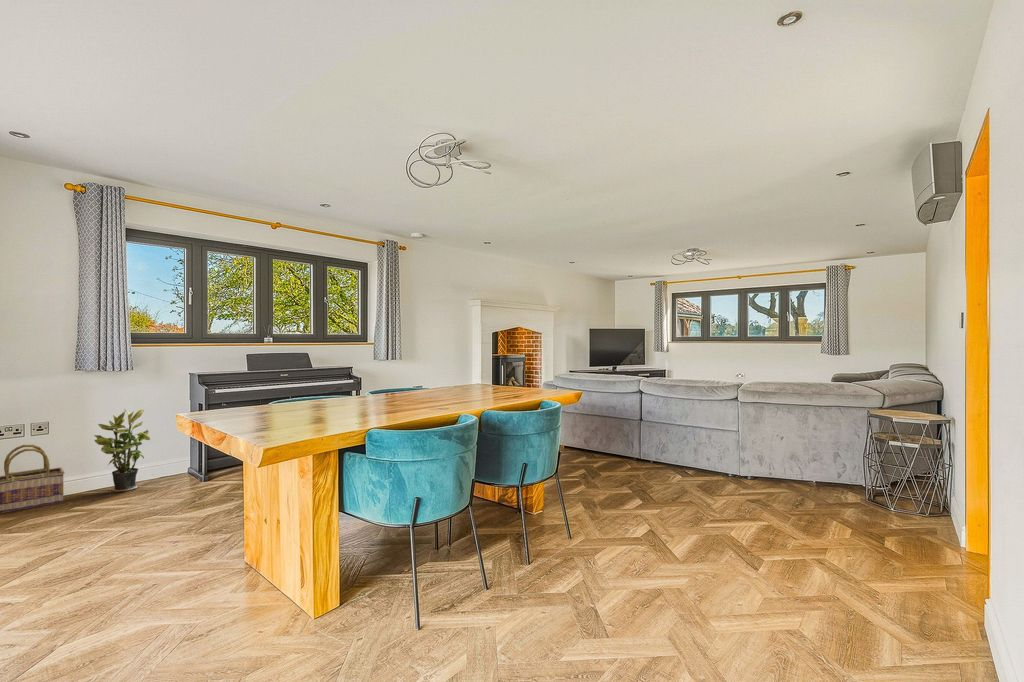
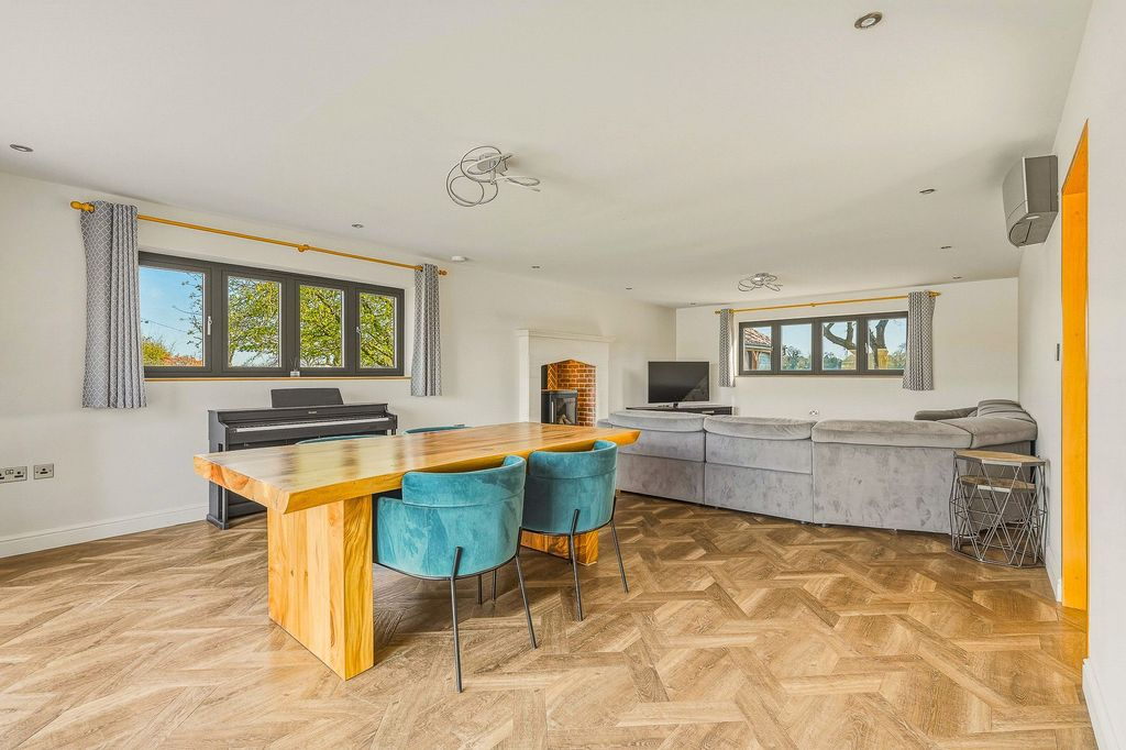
- potted plant (121, 449)
- basket (27, 475)
